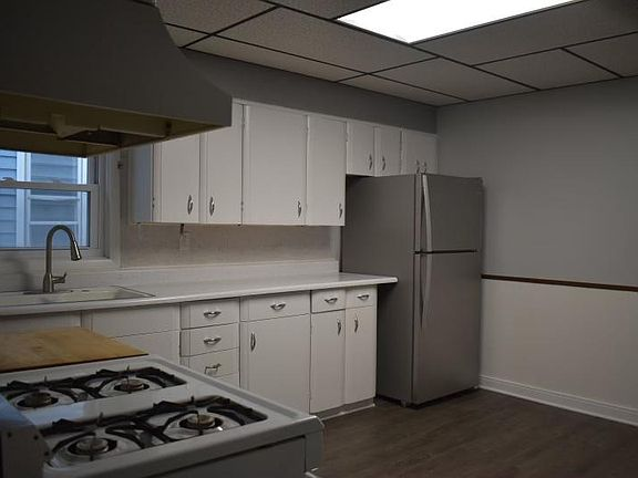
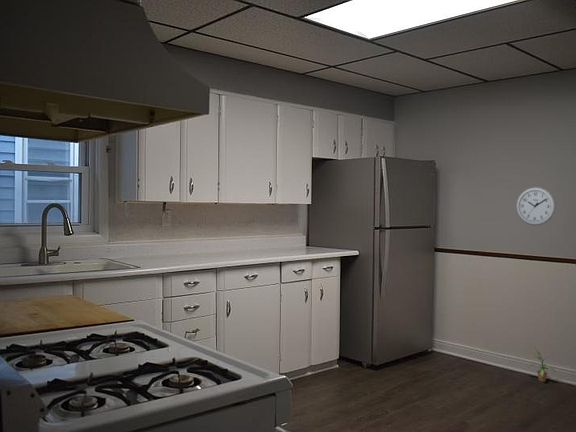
+ wall clock (535, 206)
+ potted plant (541, 362)
